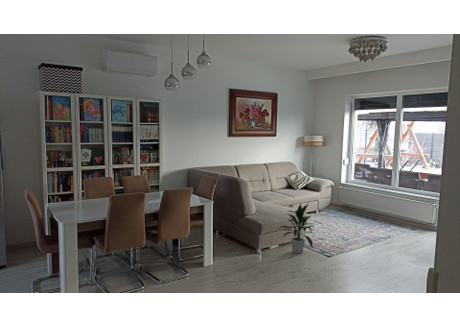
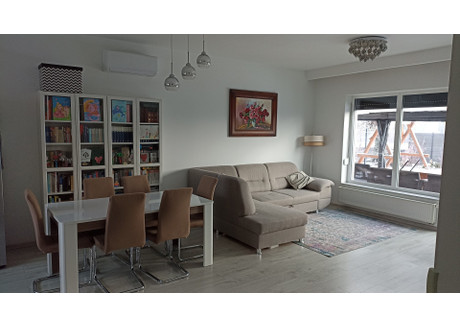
- indoor plant (299, 228)
